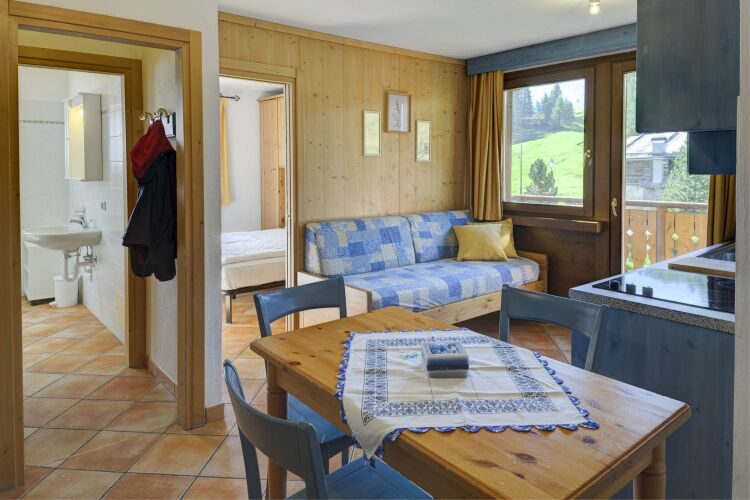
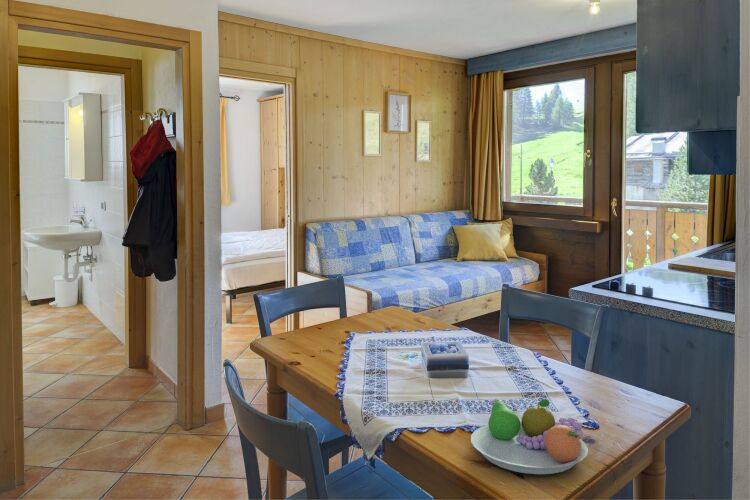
+ fruit bowl (526, 429)
